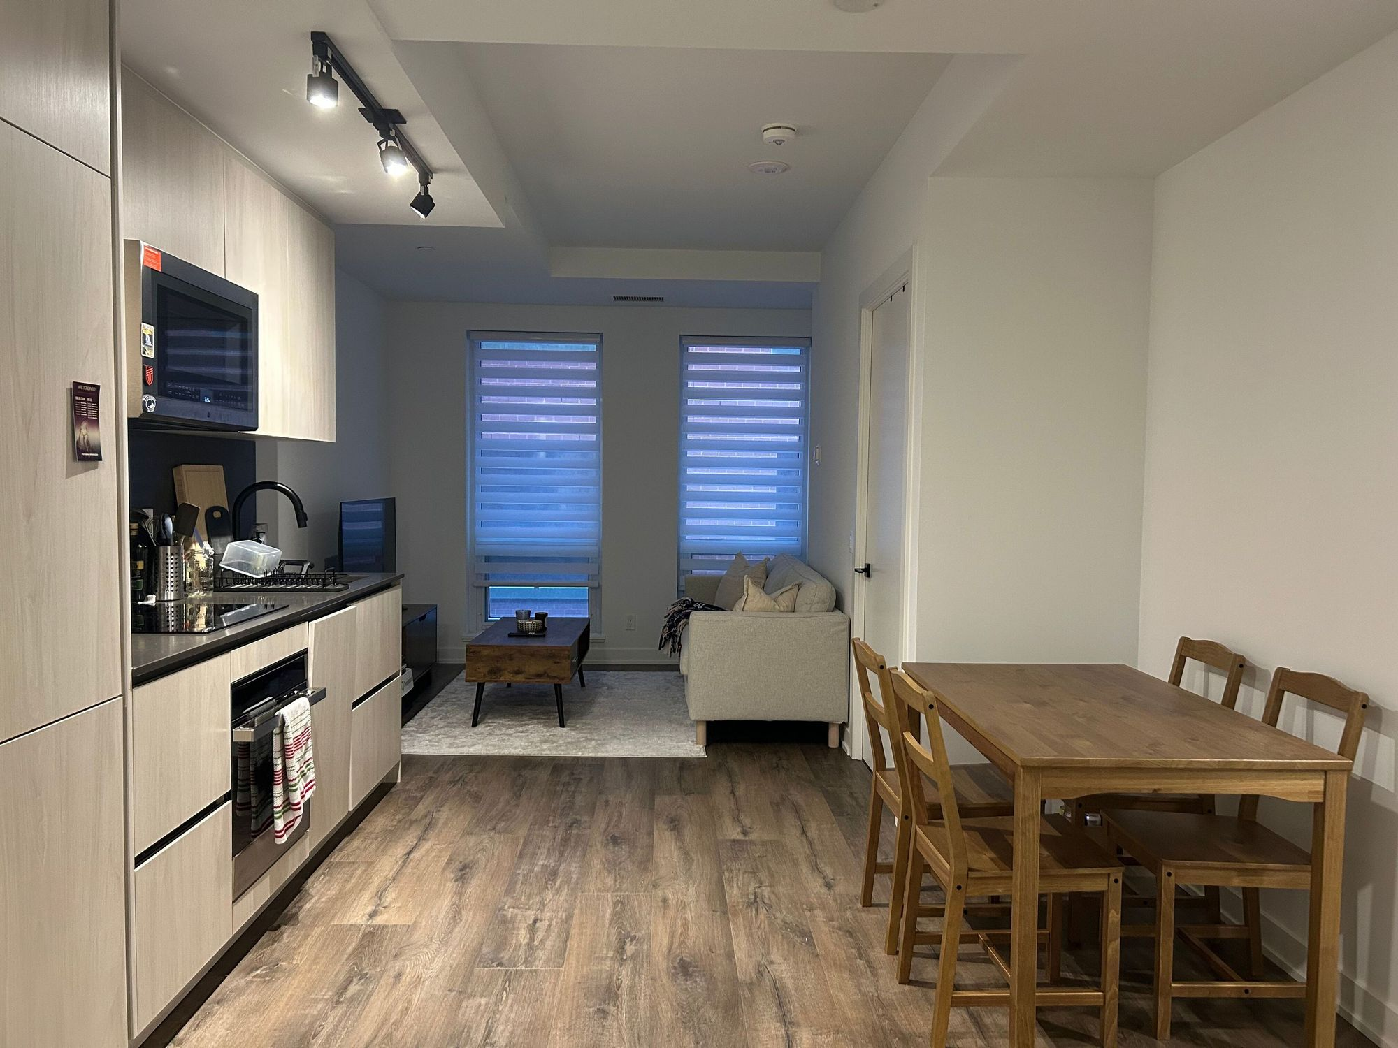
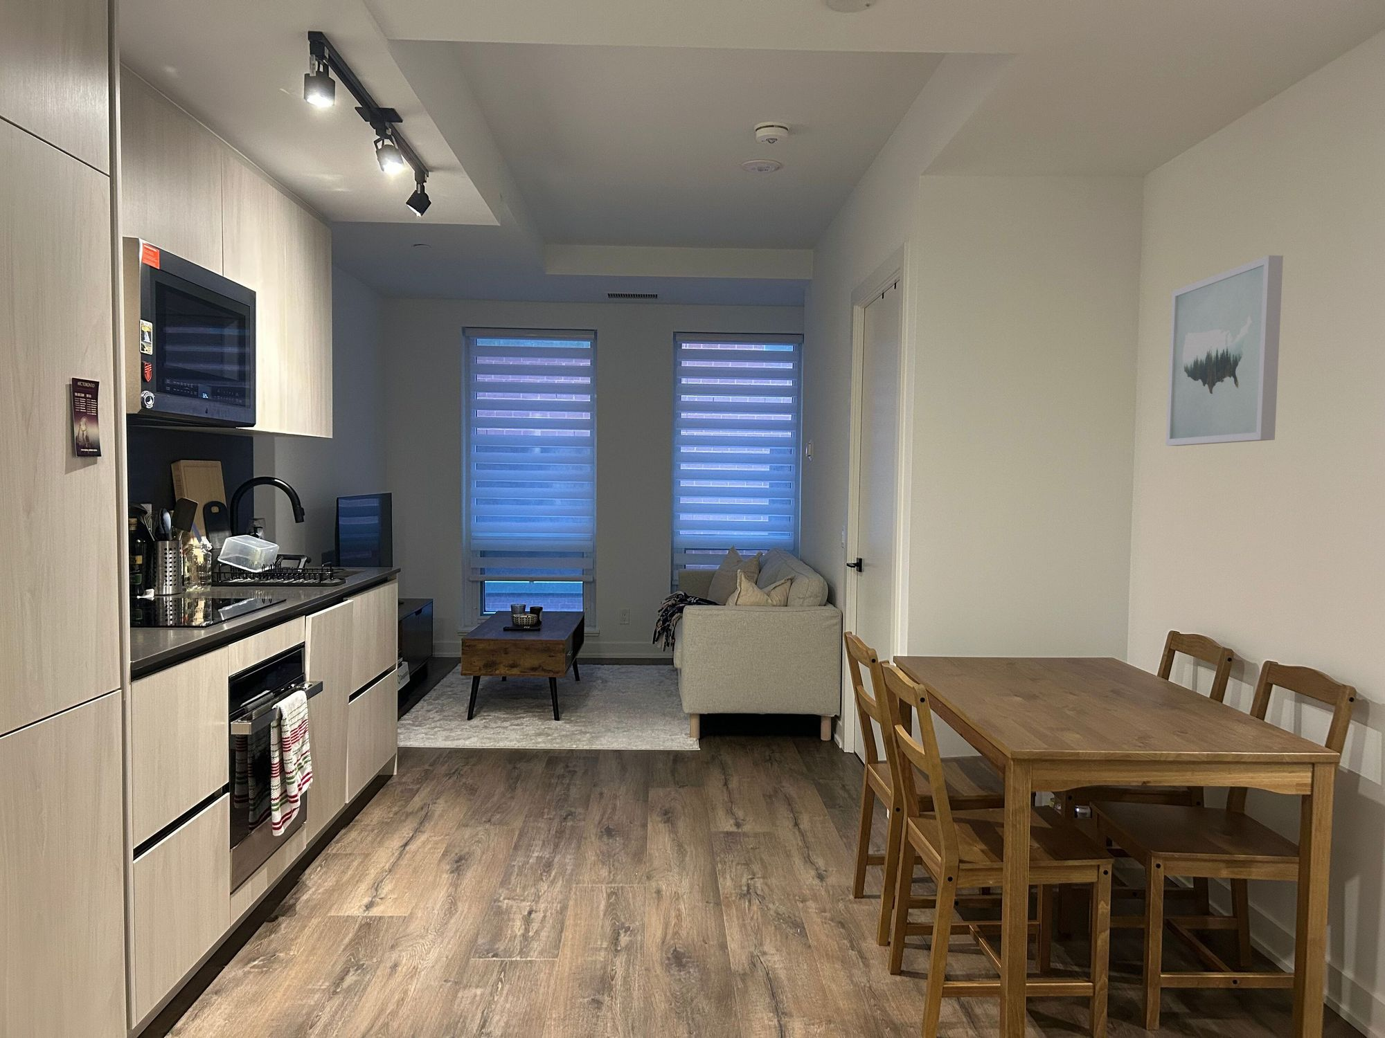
+ wall art (1219, 359)
